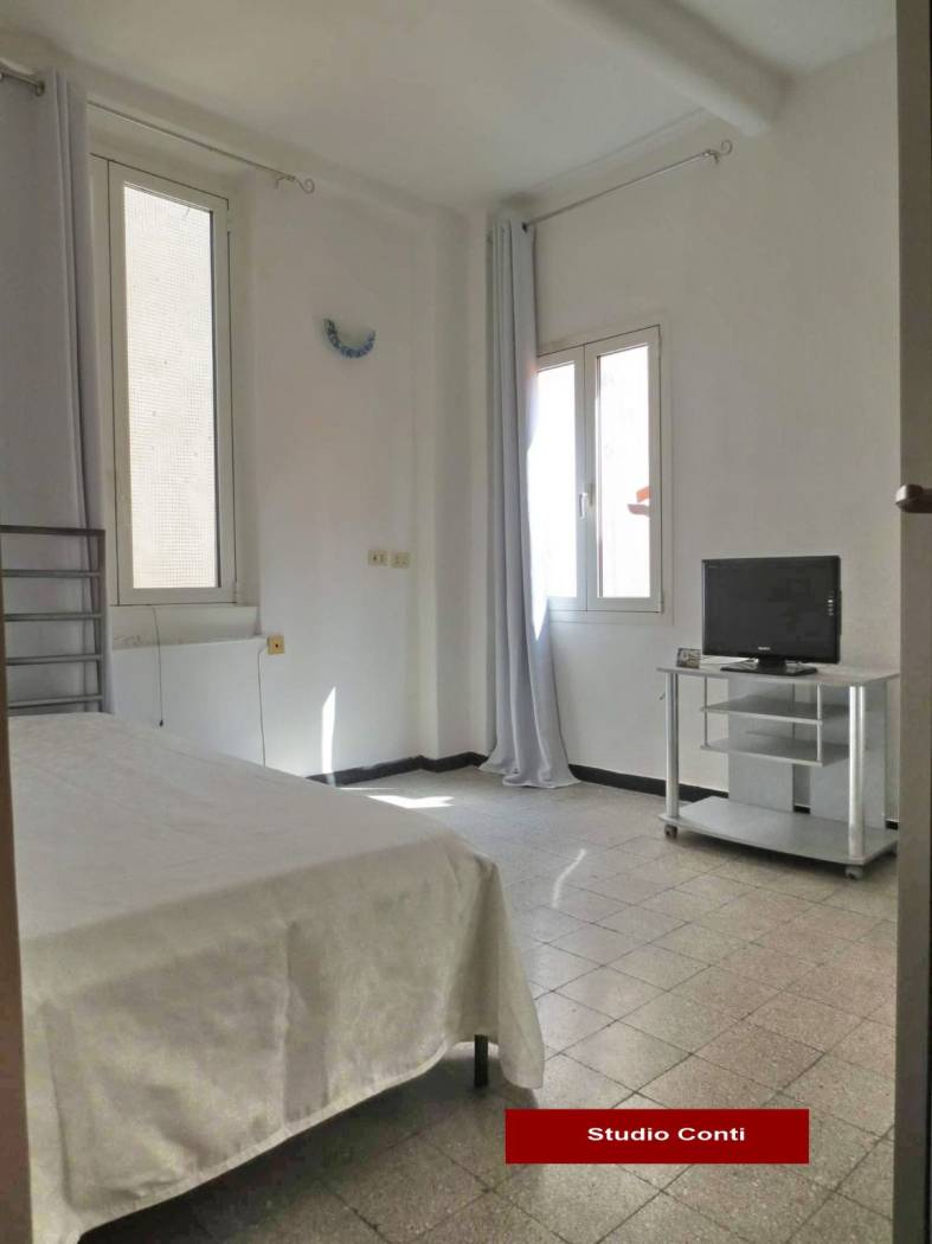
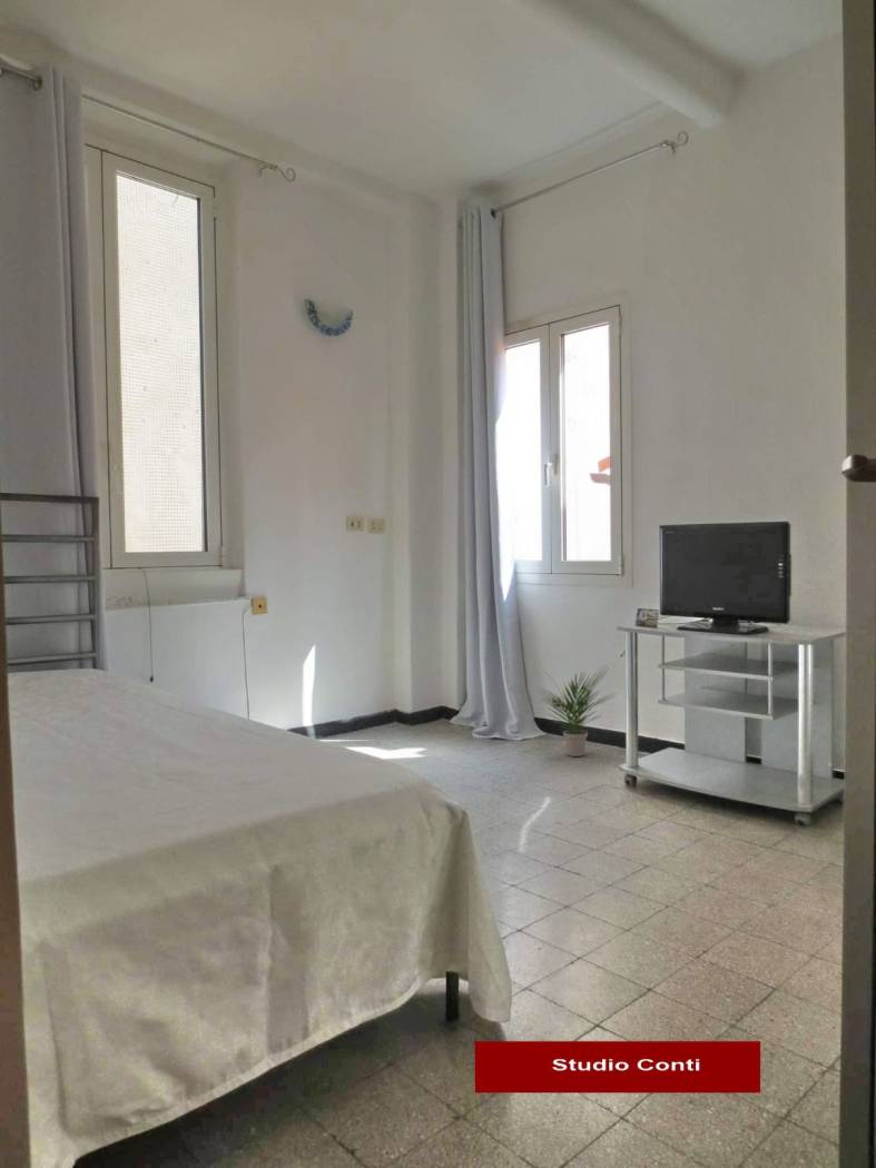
+ potted plant (573, 710)
